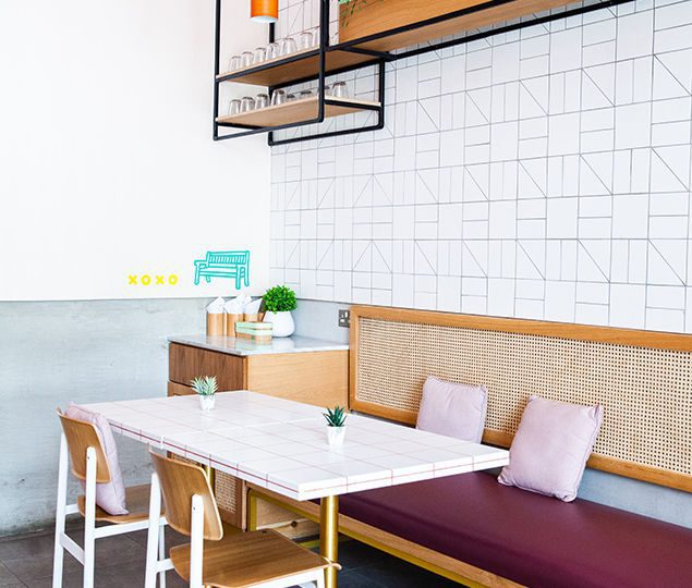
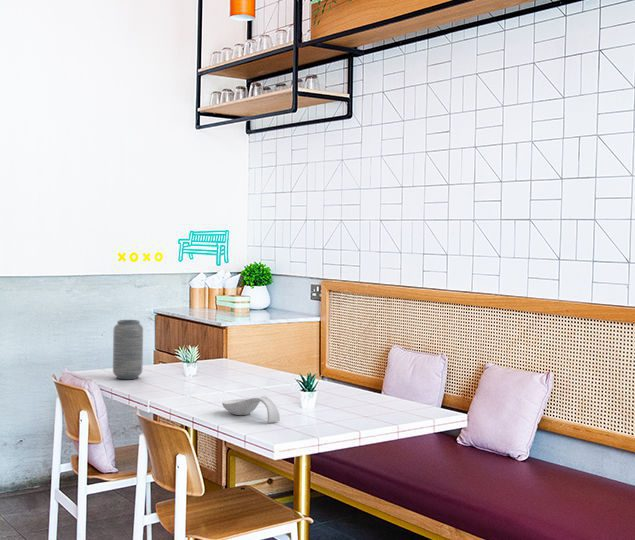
+ vase (128, 349)
+ spoon rest (251, 405)
